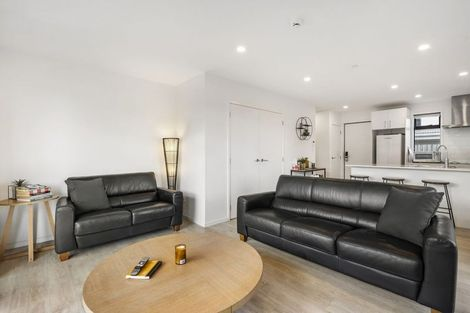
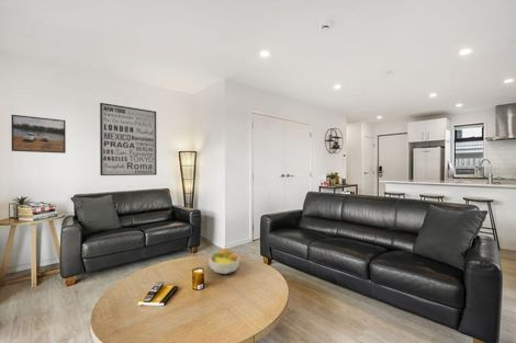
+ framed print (40, 135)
+ fruit bowl (224, 260)
+ wall art (130, 141)
